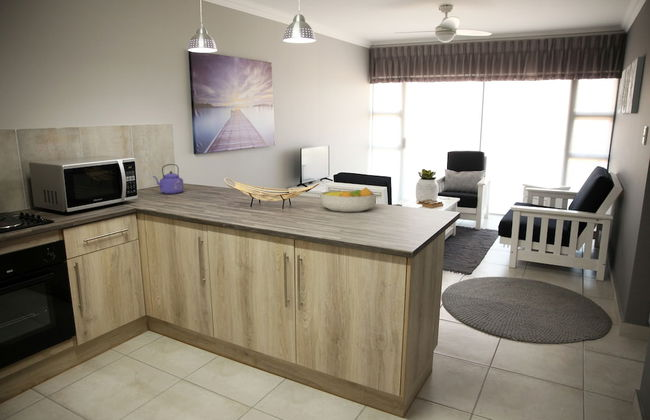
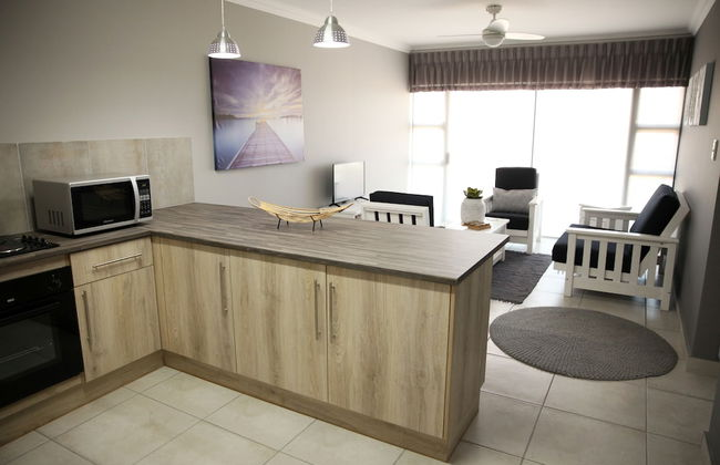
- fruit bowl (347, 197)
- kettle (167, 178)
